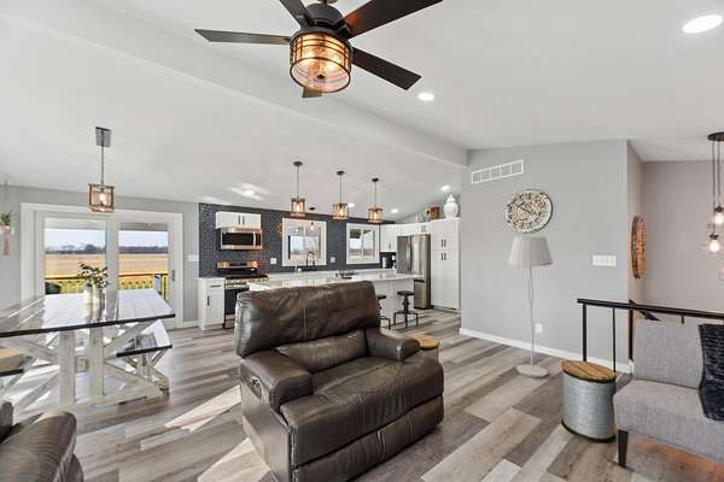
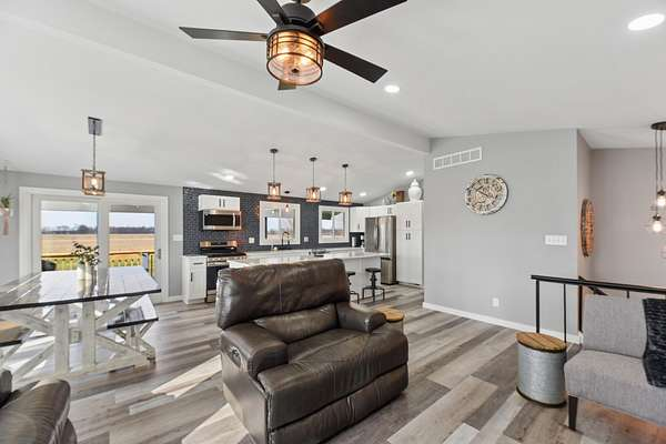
- floor lamp (530, 304)
